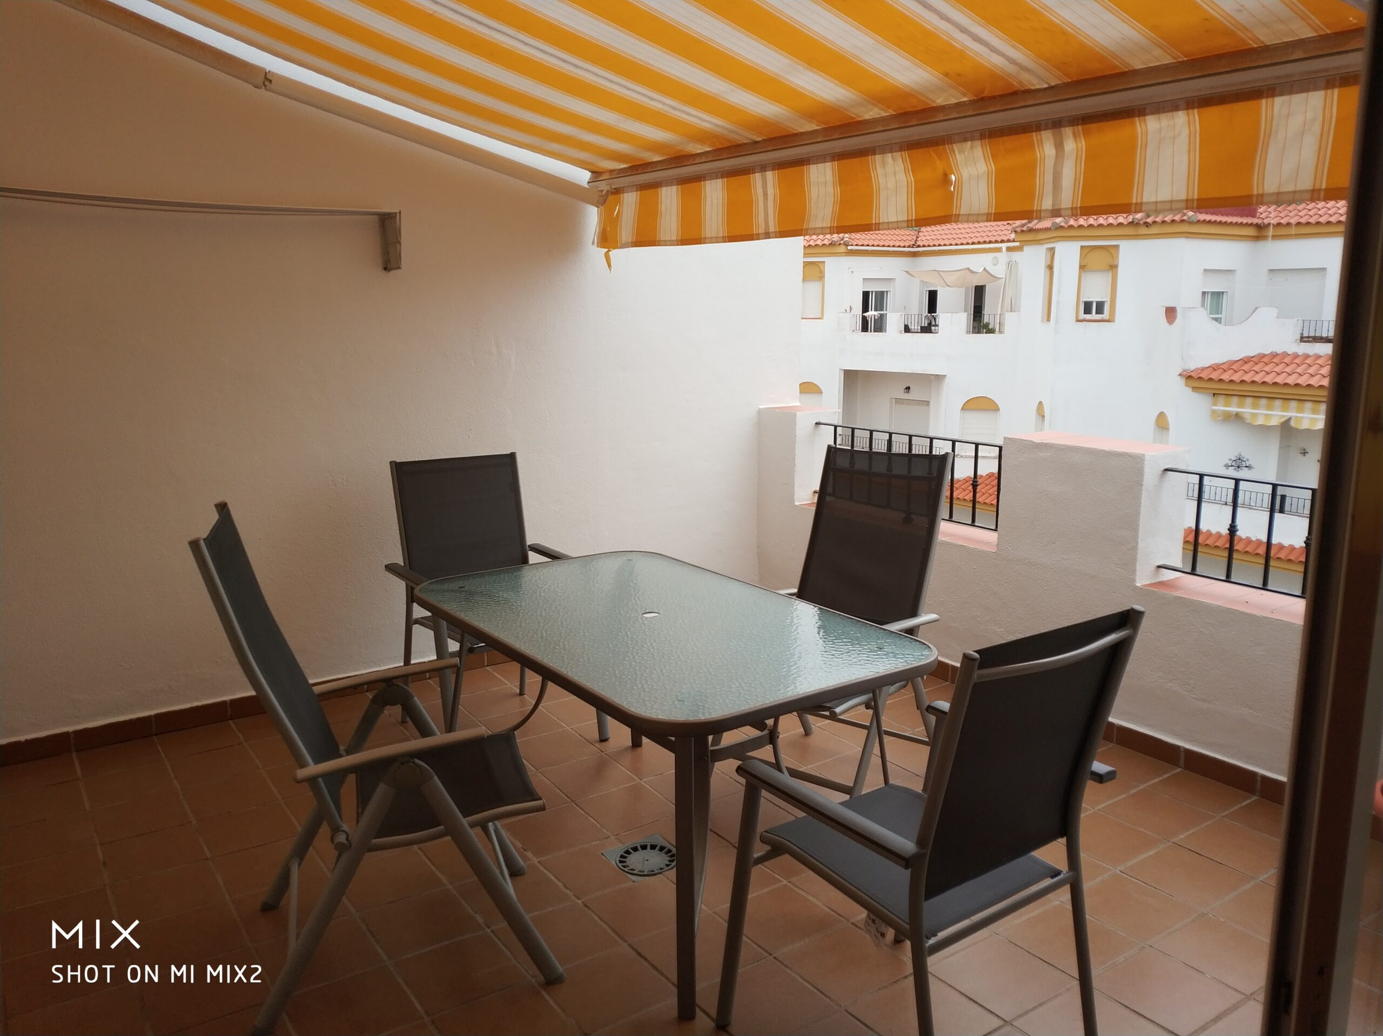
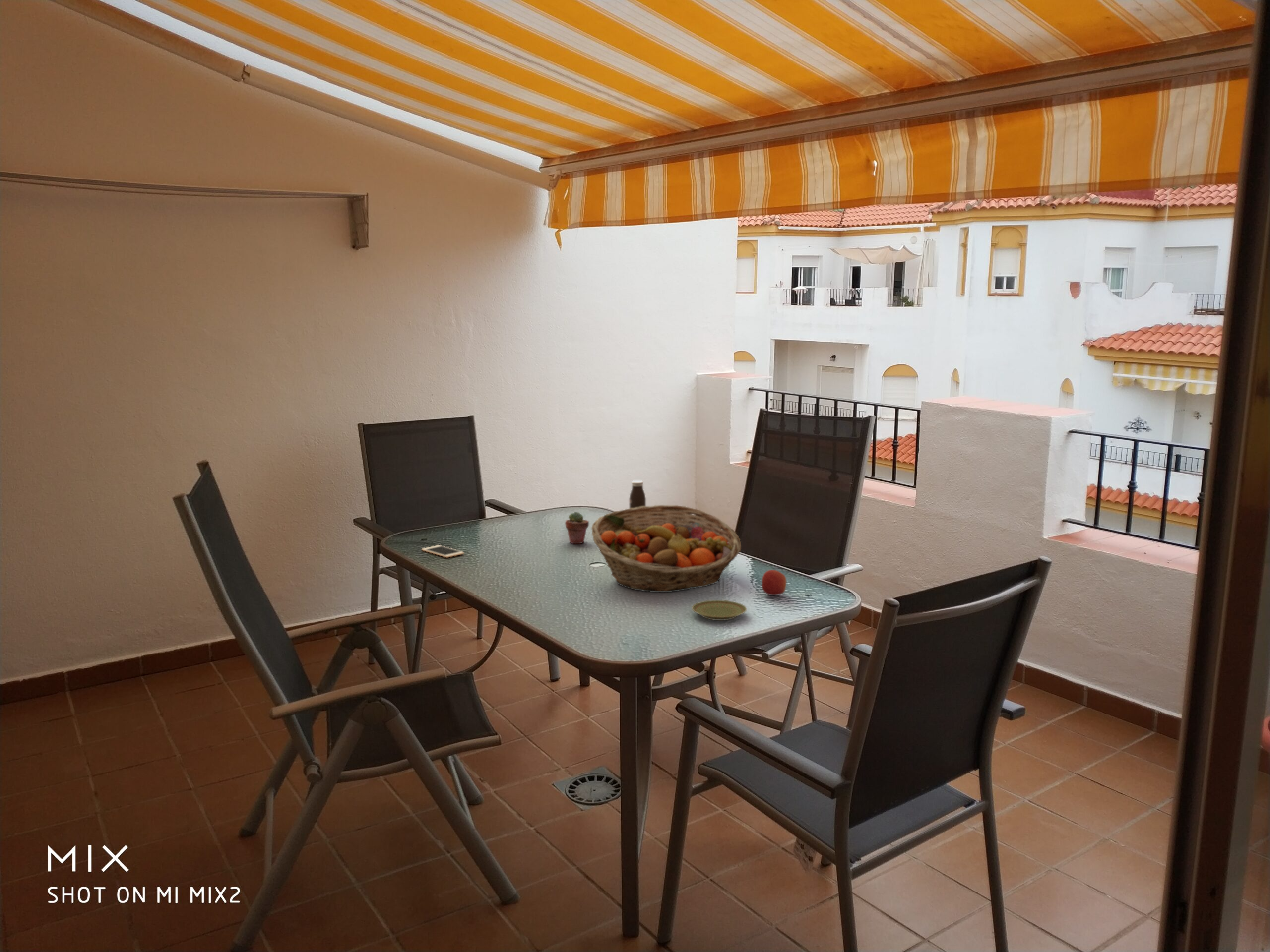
+ fruit basket (666, 547)
+ cell phone (443, 551)
+ potted succulent (576, 527)
+ plate (719, 611)
+ apple (774, 582)
+ water bottle (639, 518)
